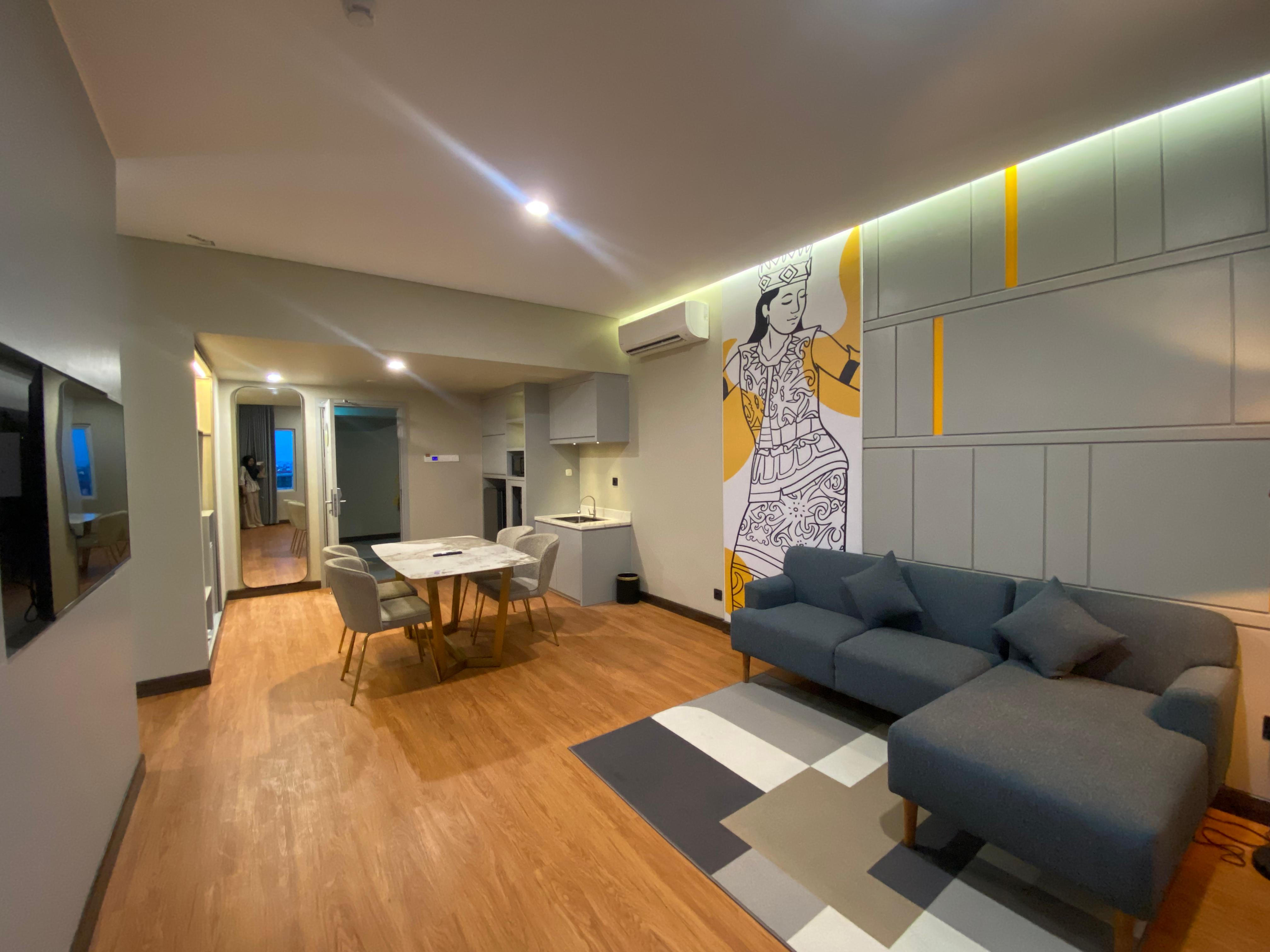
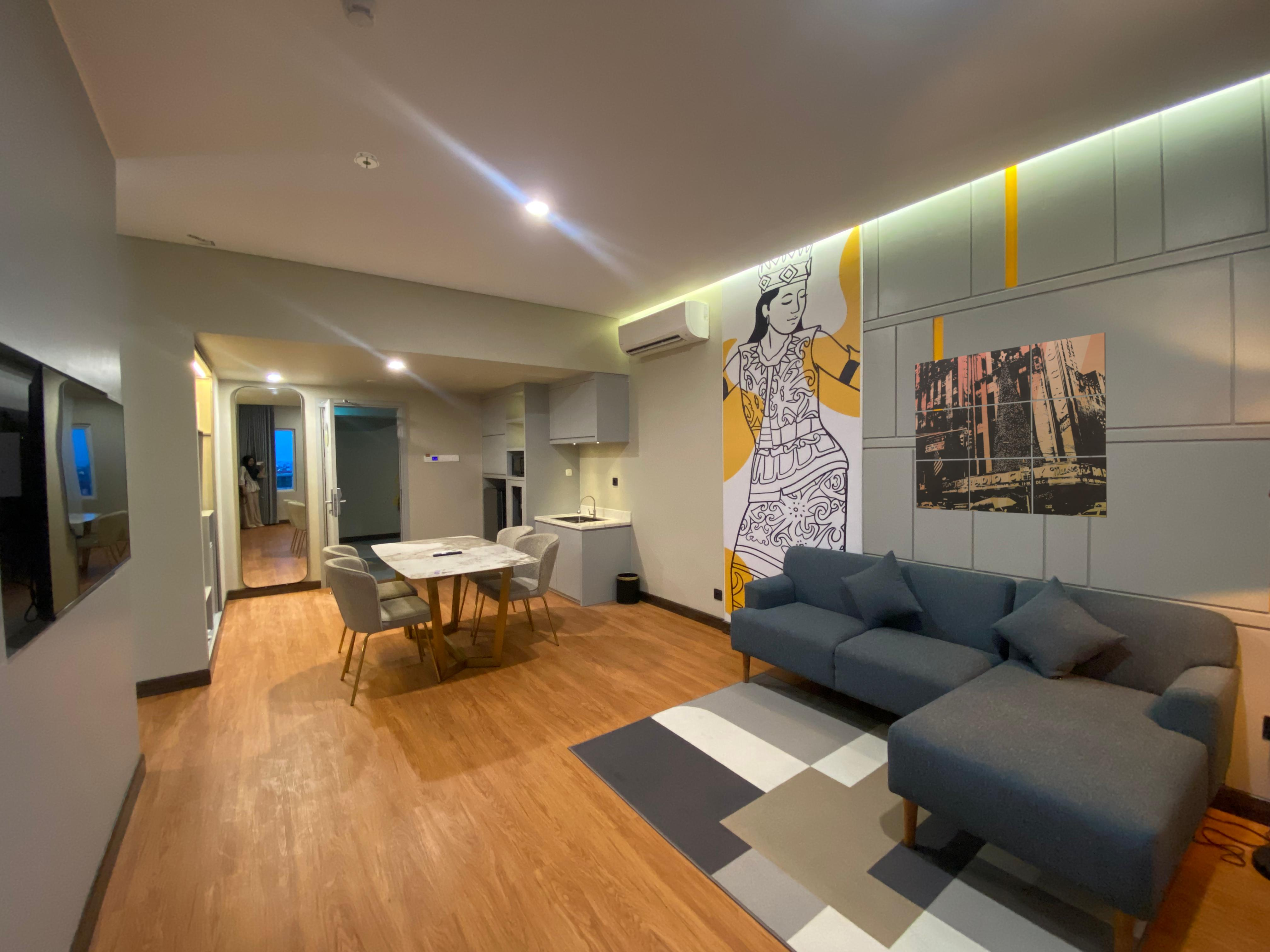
+ wall art (999, 431)
+ smoke detector (366, 160)
